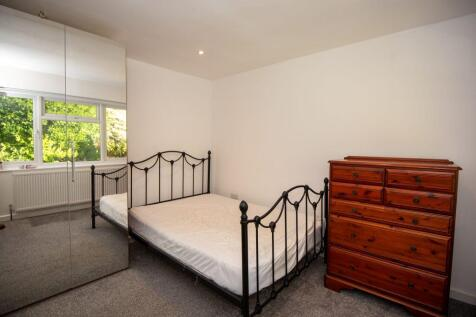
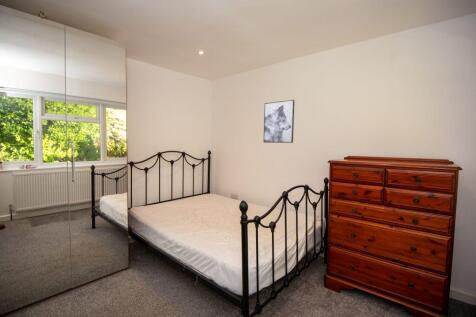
+ wall art (278, 122)
